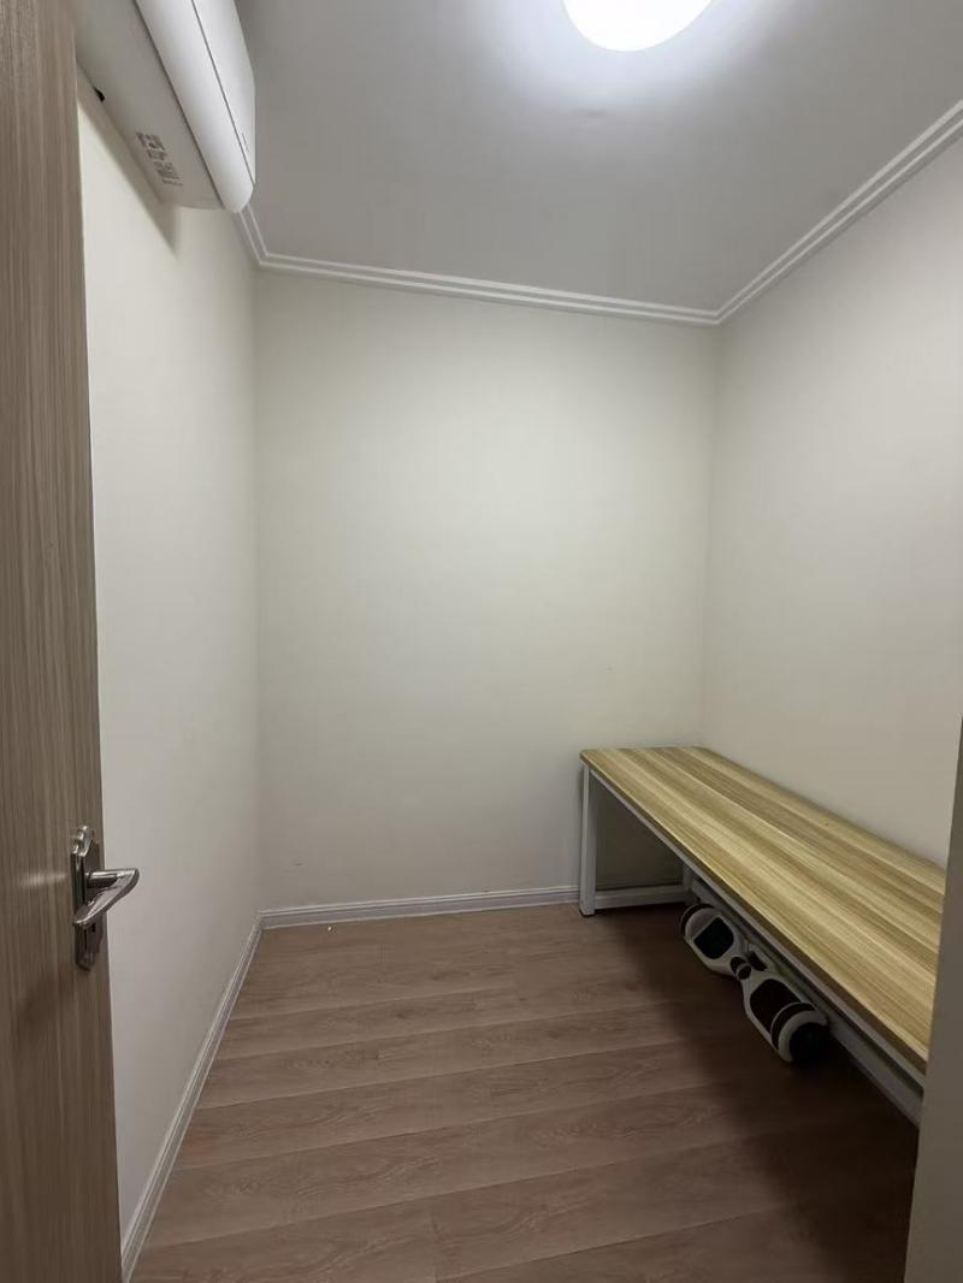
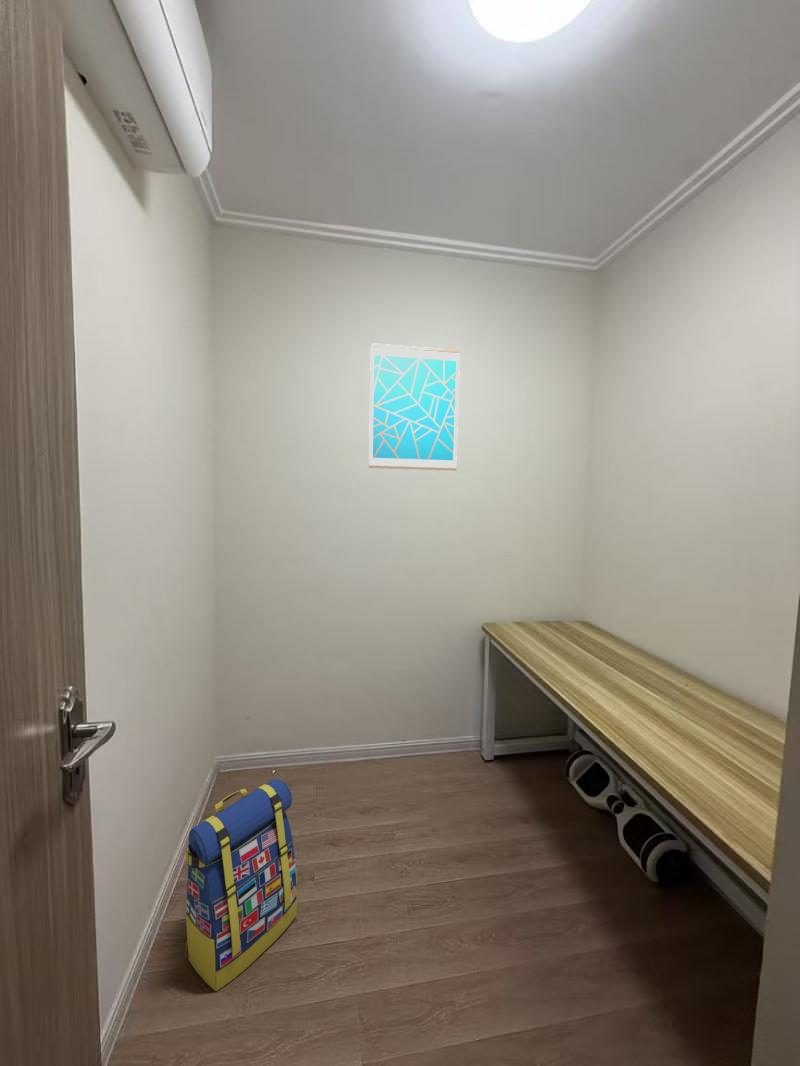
+ backpack (241, 869)
+ wall art (414, 408)
